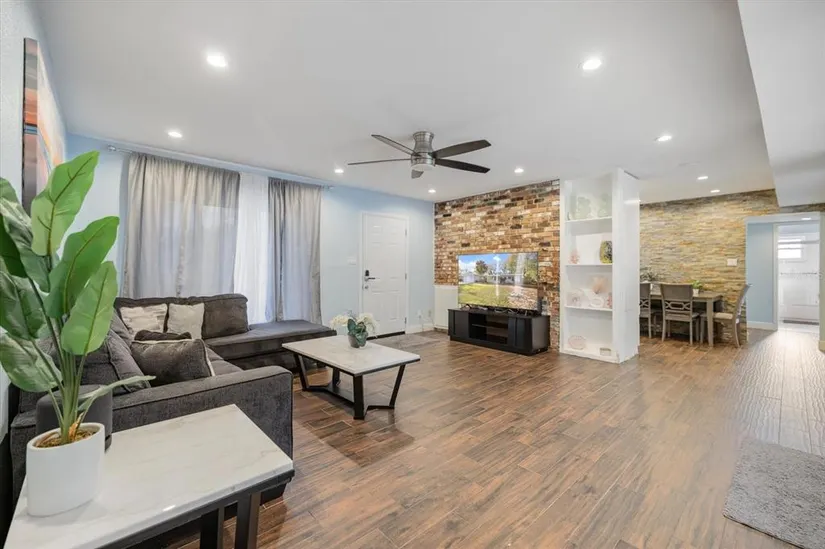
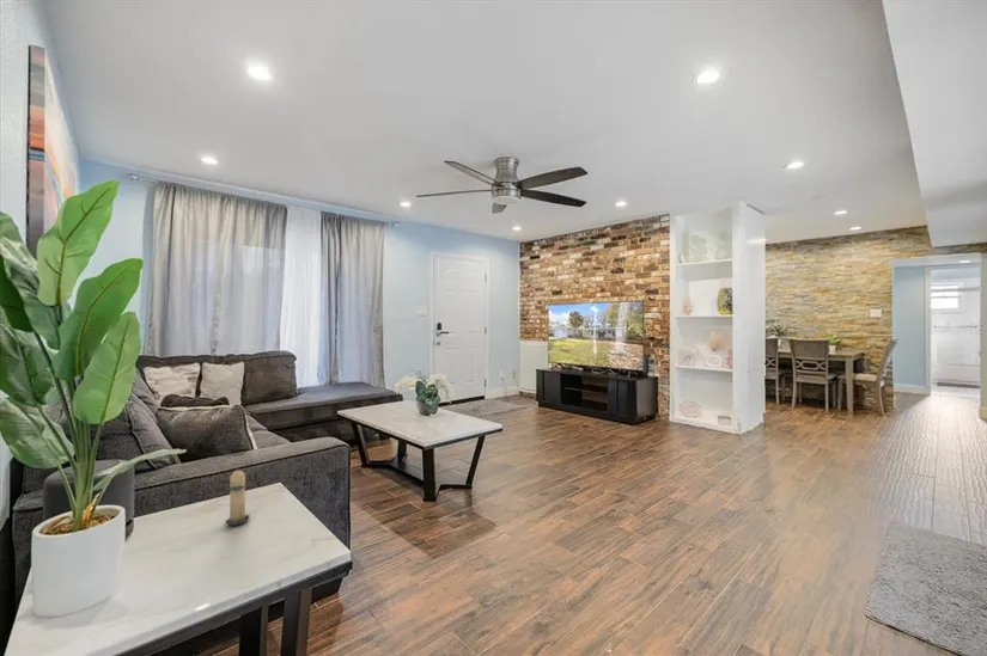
+ candle (237, 493)
